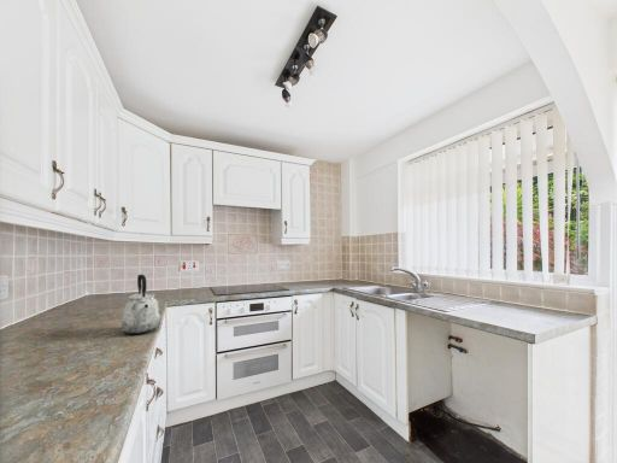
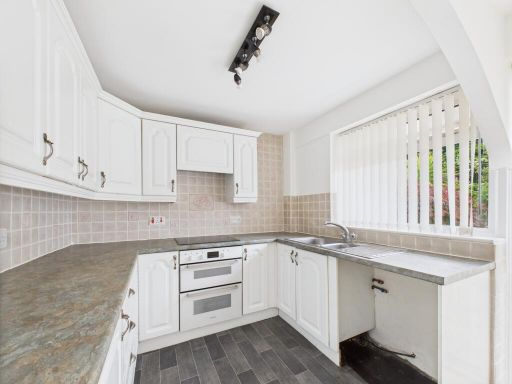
- kettle (142, 304)
